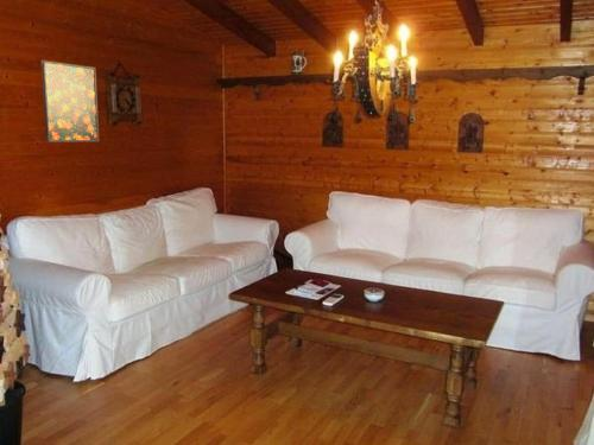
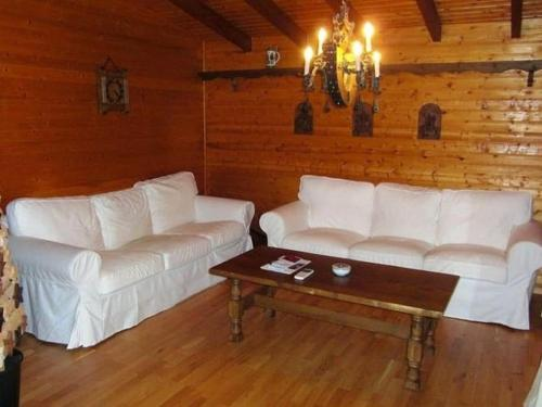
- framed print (71, 103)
